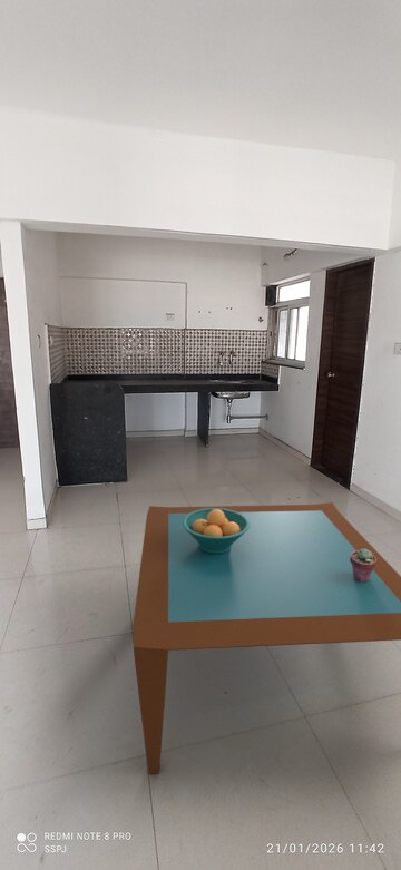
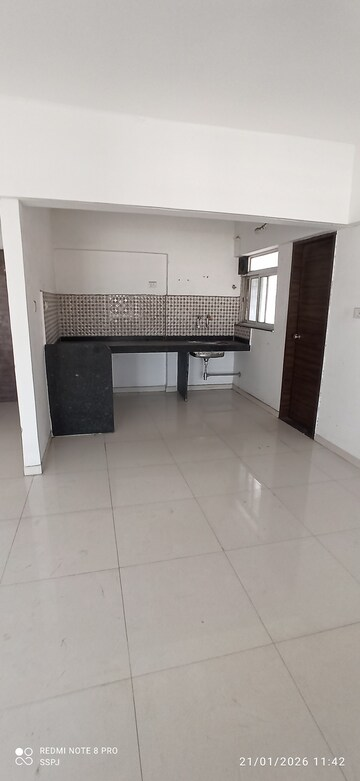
- potted succulent (362, 563)
- coffee table (261, 607)
- fruit bowl (215, 528)
